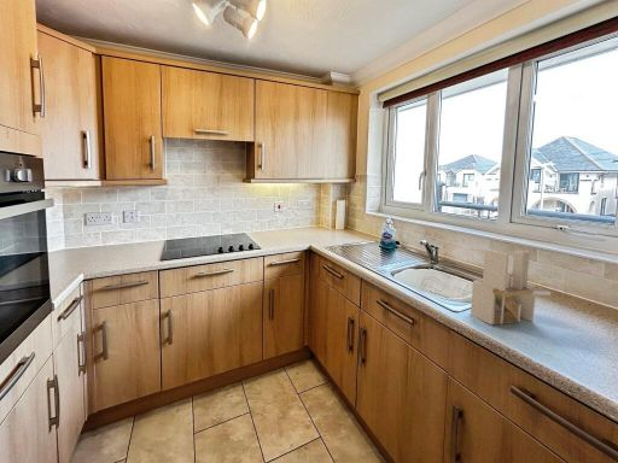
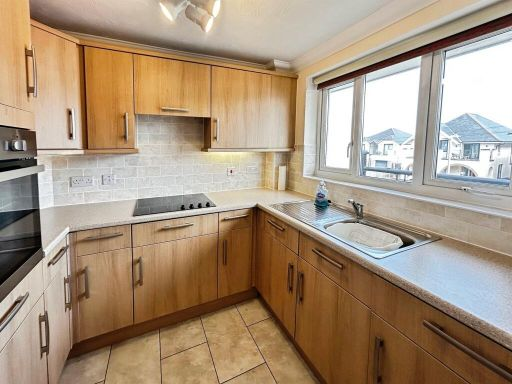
- utensil holder (509, 286)
